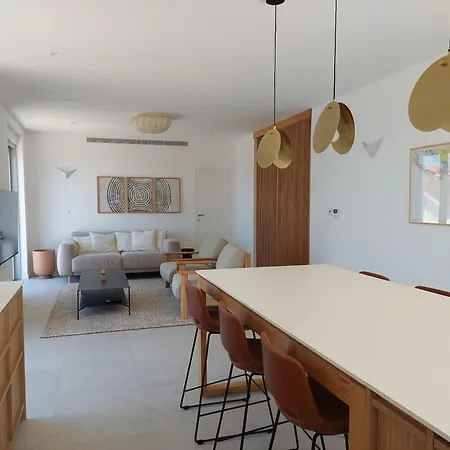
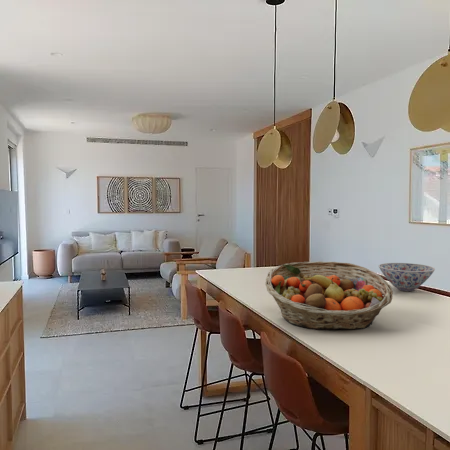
+ bowl (405, 278)
+ fruit basket (326, 293)
